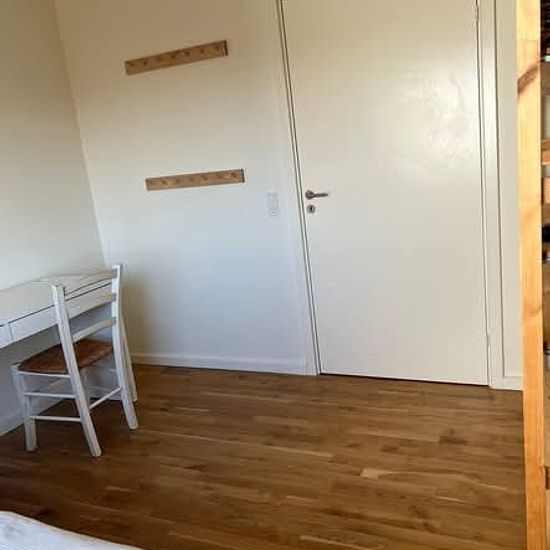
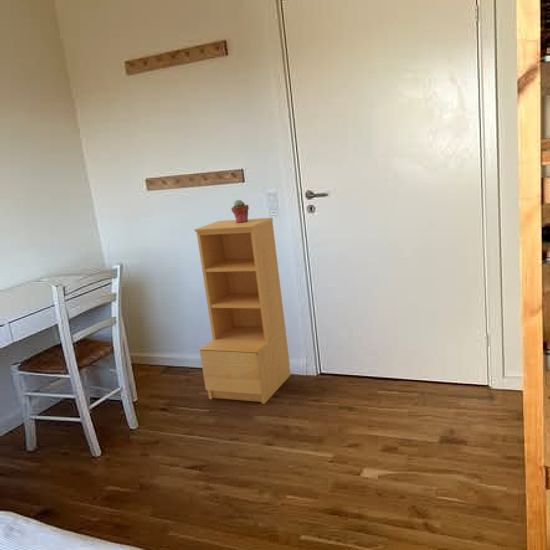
+ potted succulent (240, 210)
+ bookshelf (239, 309)
